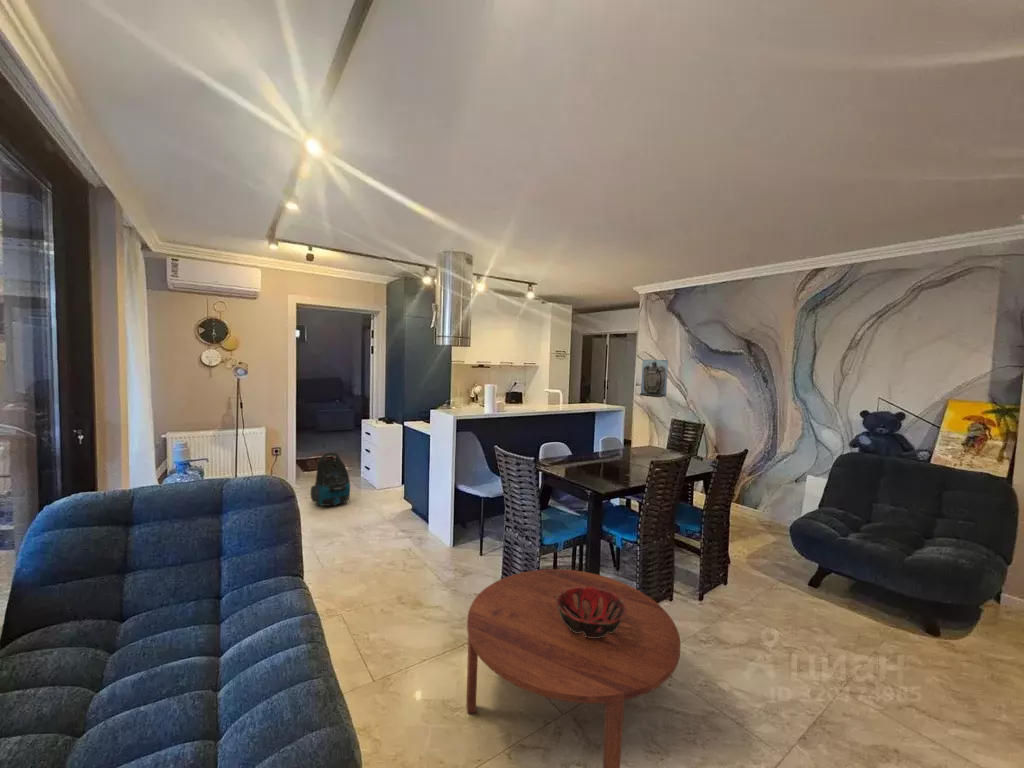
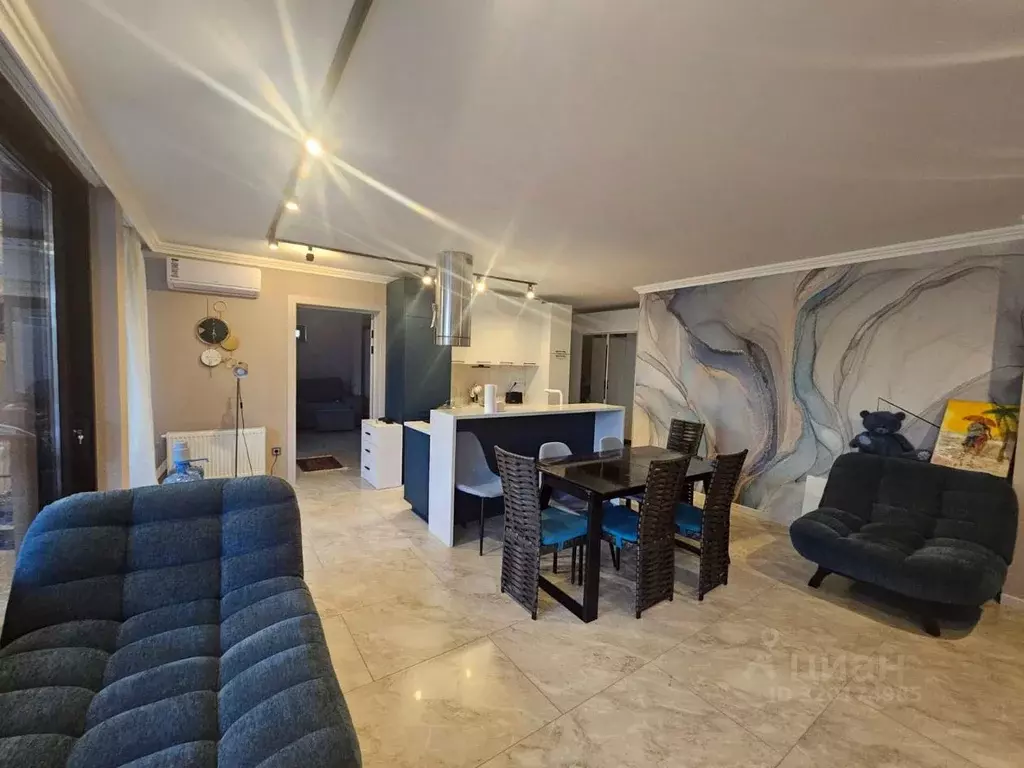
- wall sculpture (653, 378)
- vacuum cleaner (331, 479)
- coffee table (569, 656)
- decorative bowl (590, 613)
